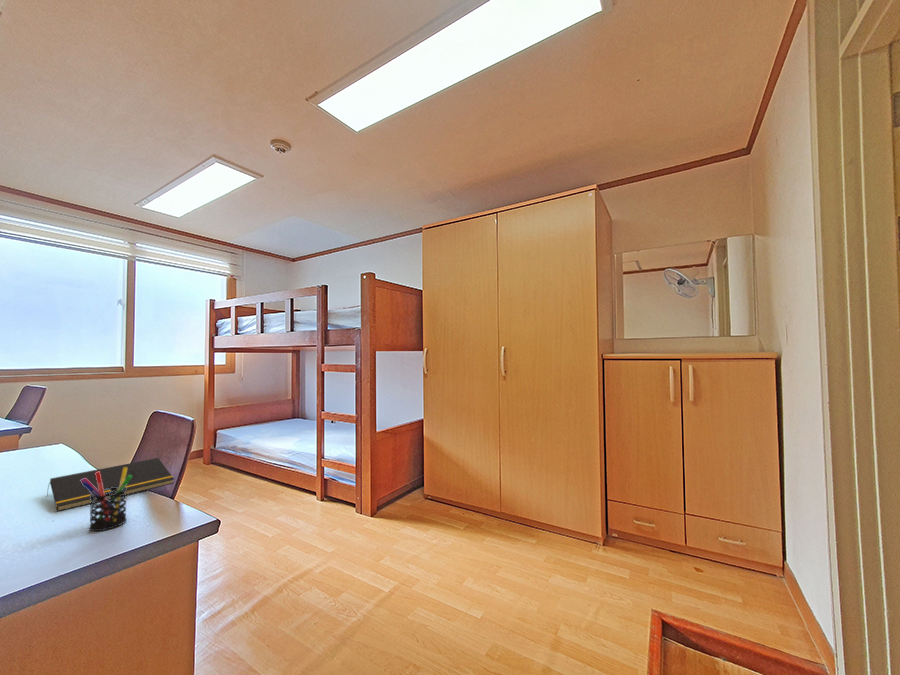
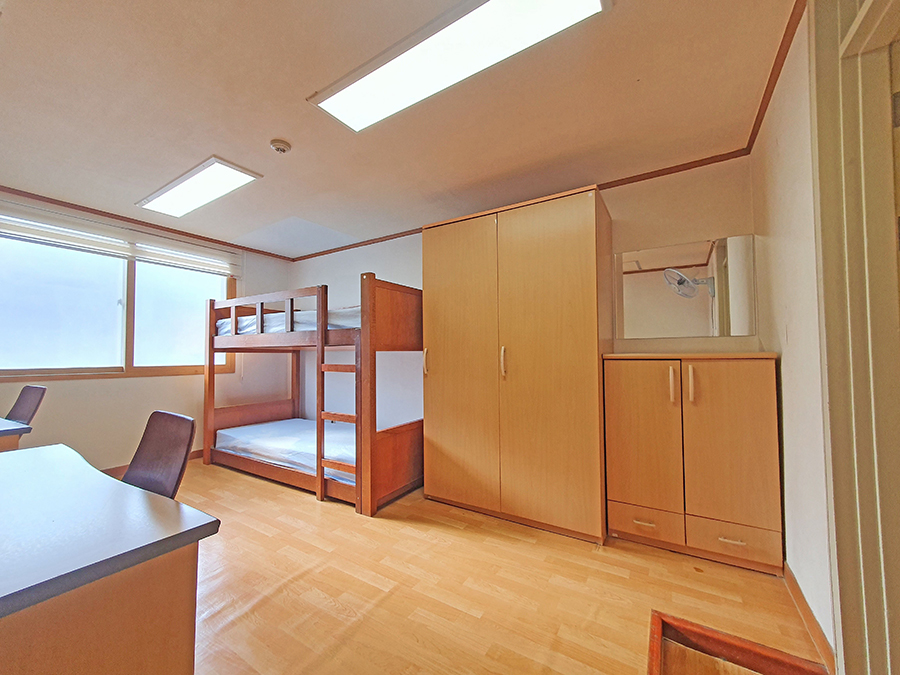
- pen holder (111, 496)
- notepad (114, 481)
